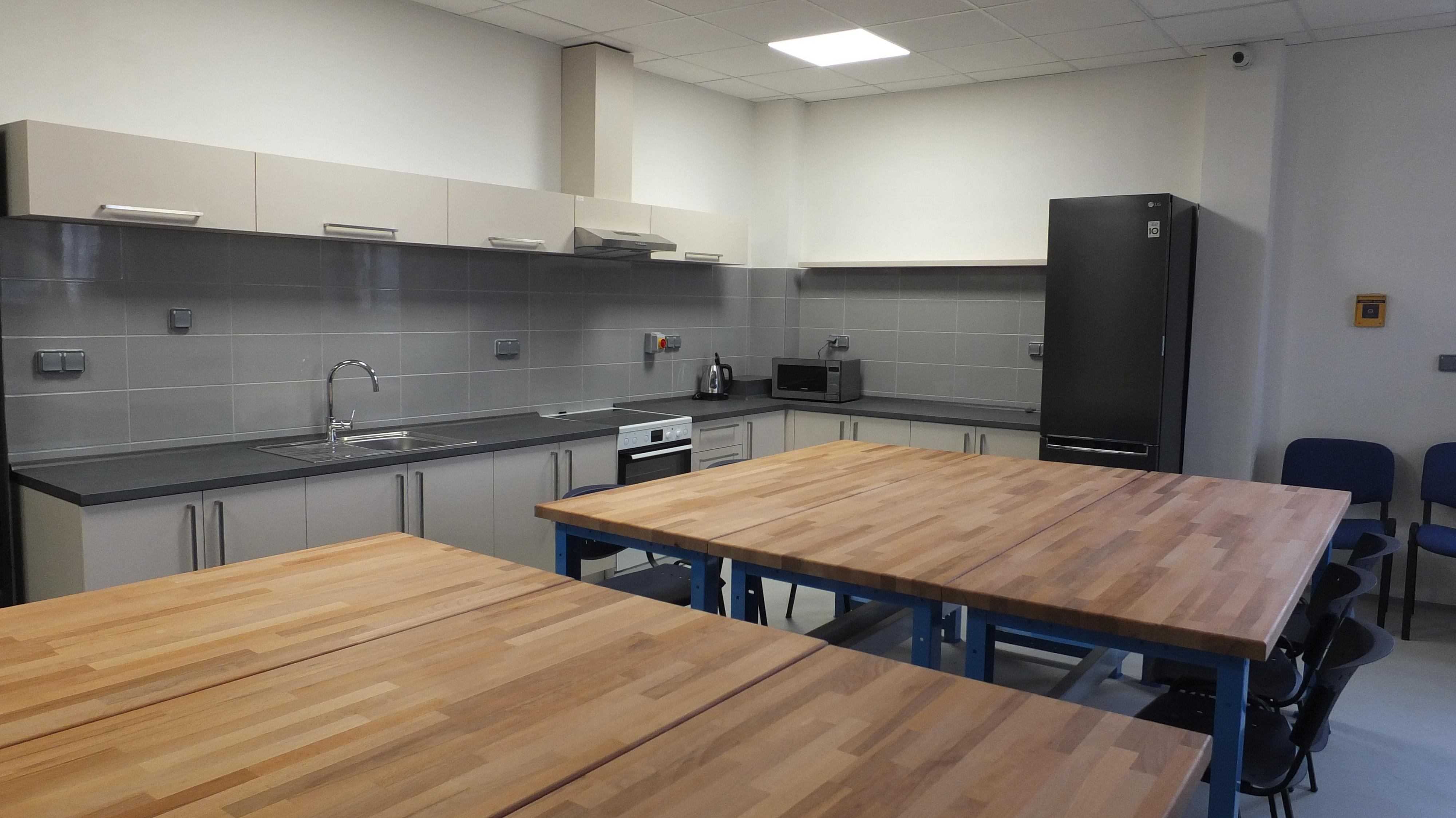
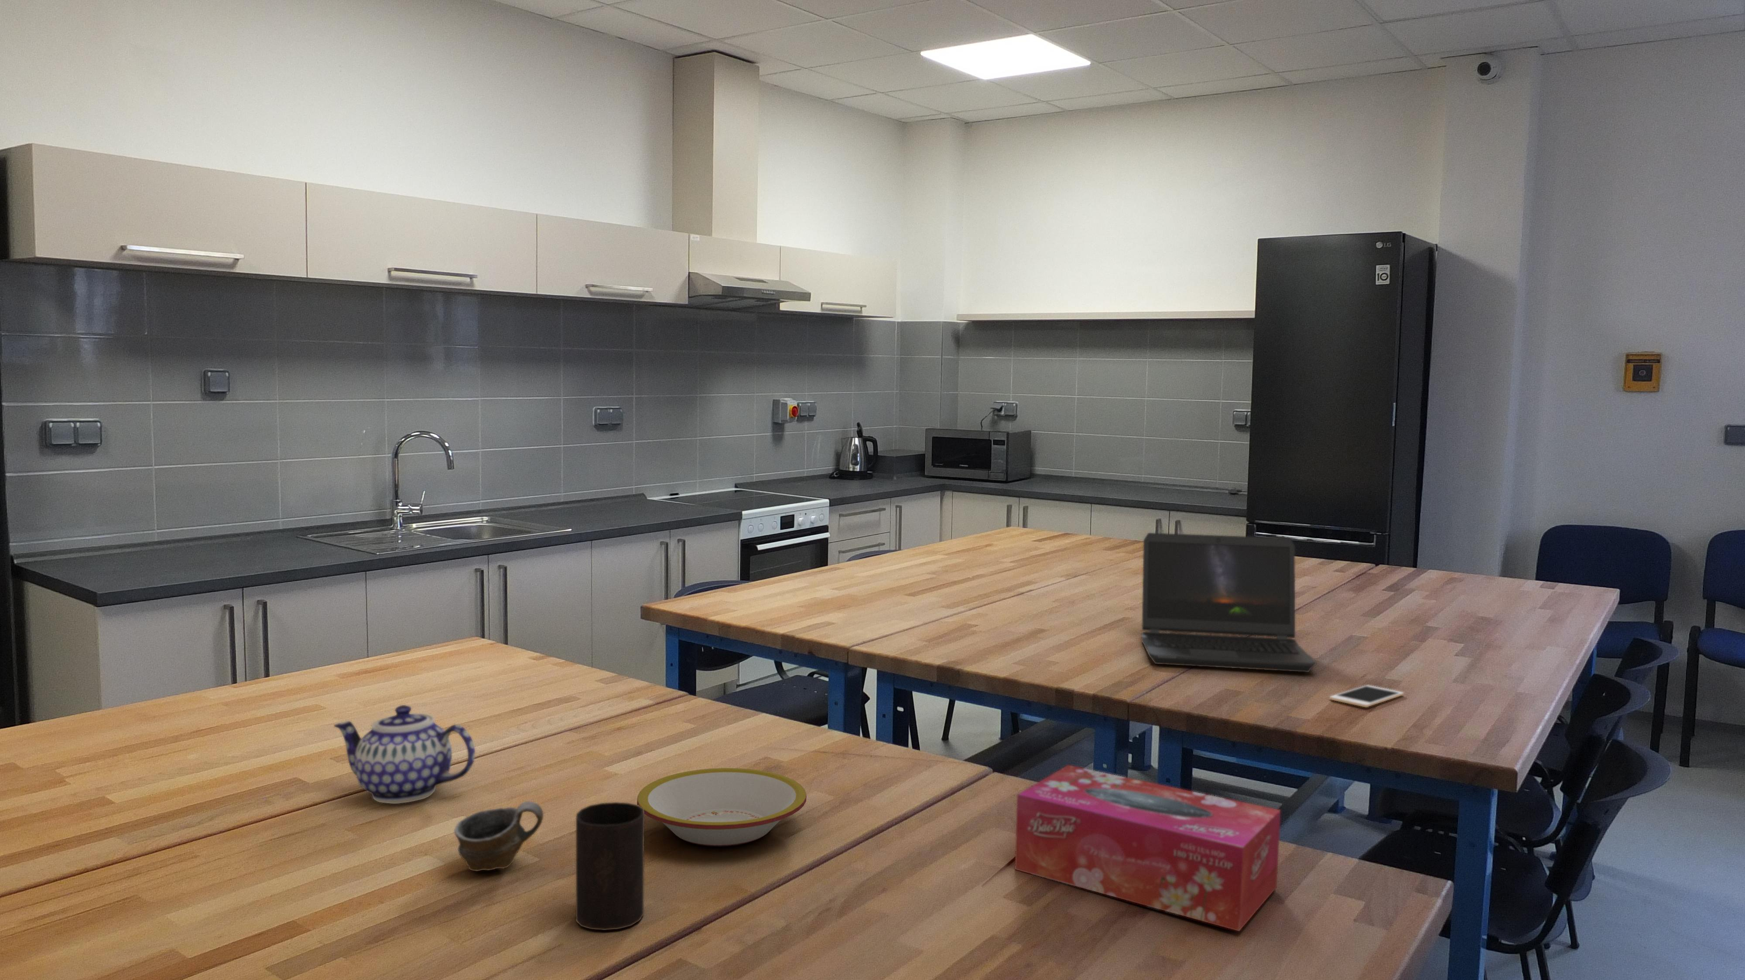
+ cup (494, 836)
+ laptop computer (1225, 599)
+ cell phone (1366, 696)
+ teapot (404, 750)
+ tissue box (1146, 840)
+ bowl (721, 811)
+ cup (610, 865)
